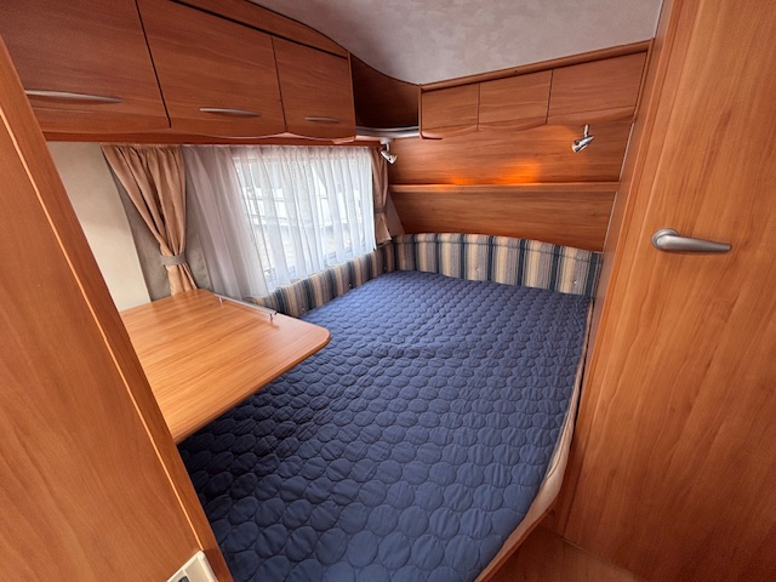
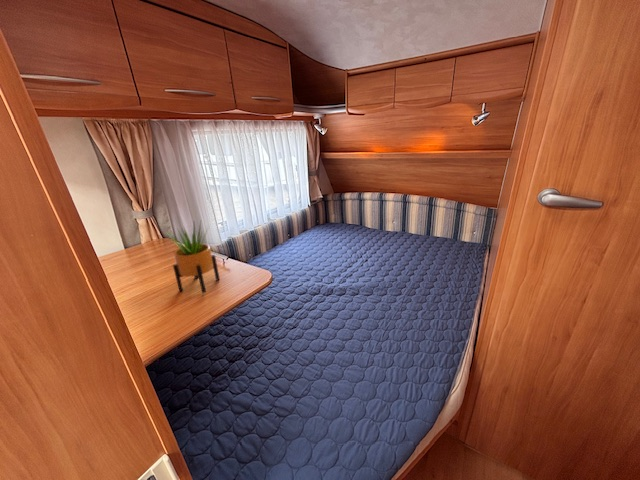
+ potted plant (193, 255)
